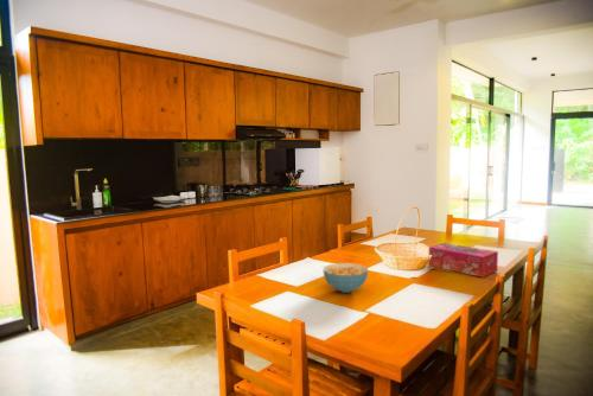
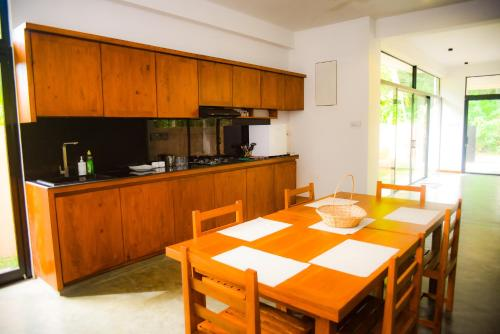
- cereal bowl (345, 279)
- tissue box (461, 258)
